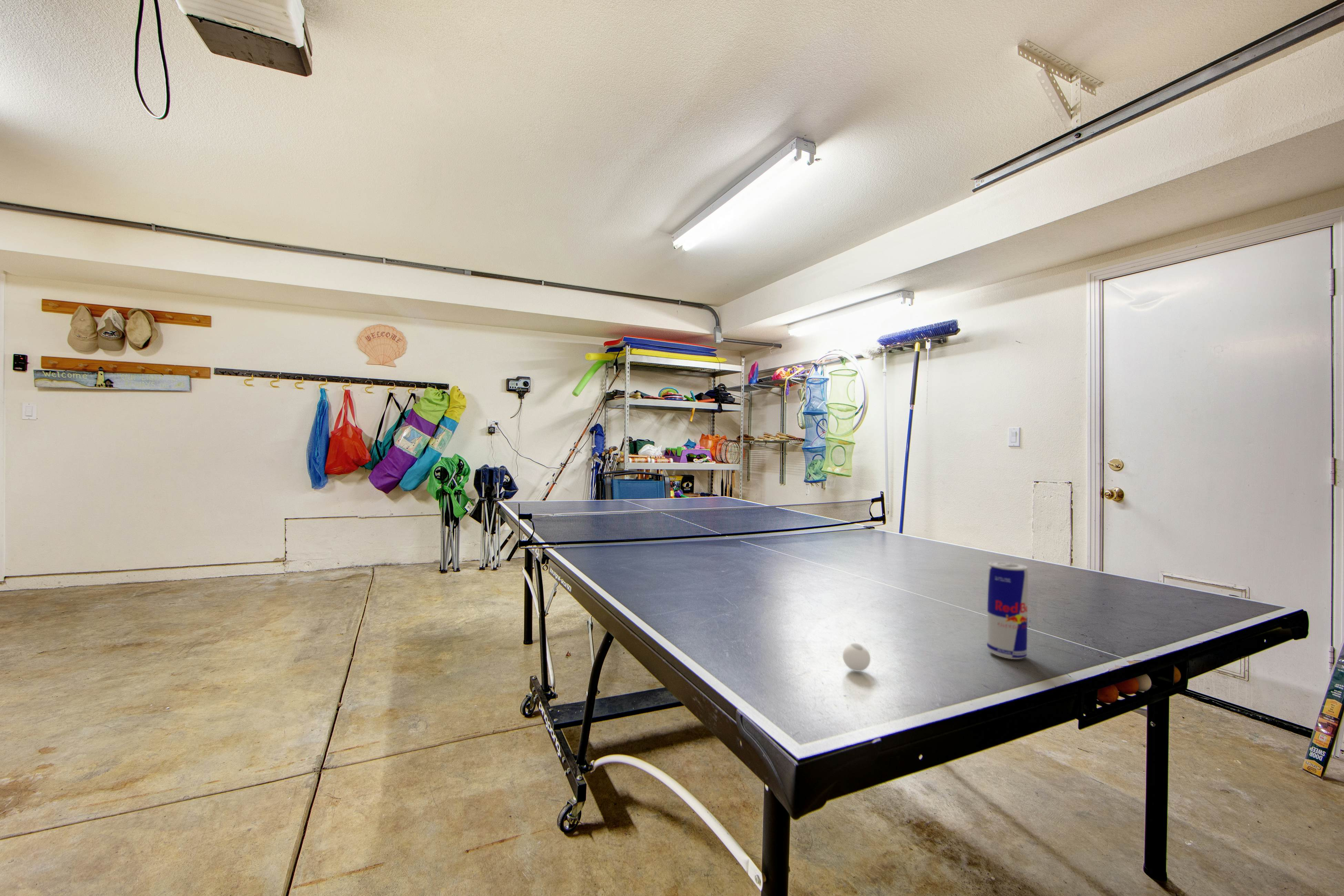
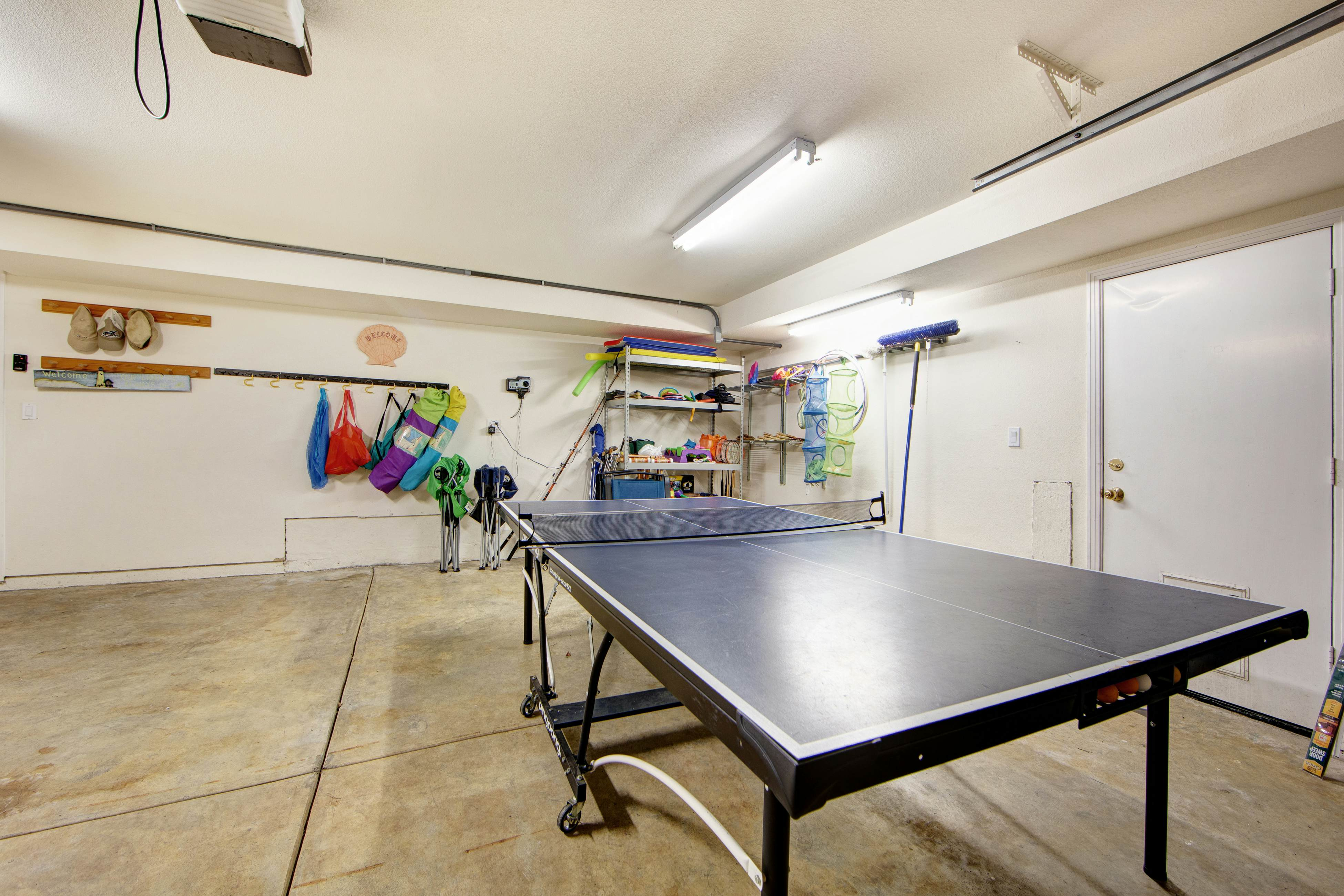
- ping-pong ball (856, 657)
- beverage can (1007, 609)
